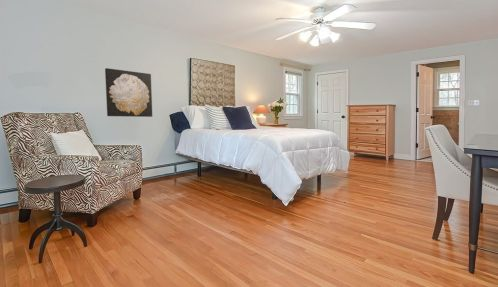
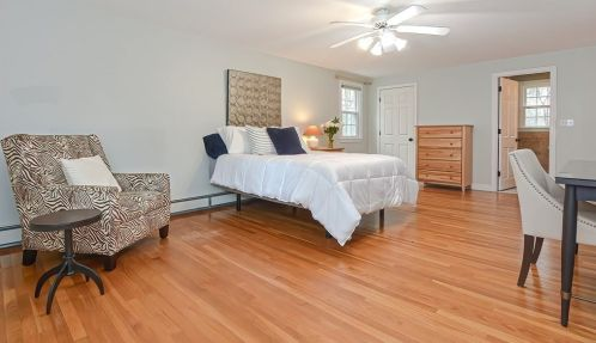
- wall art (130, 94)
